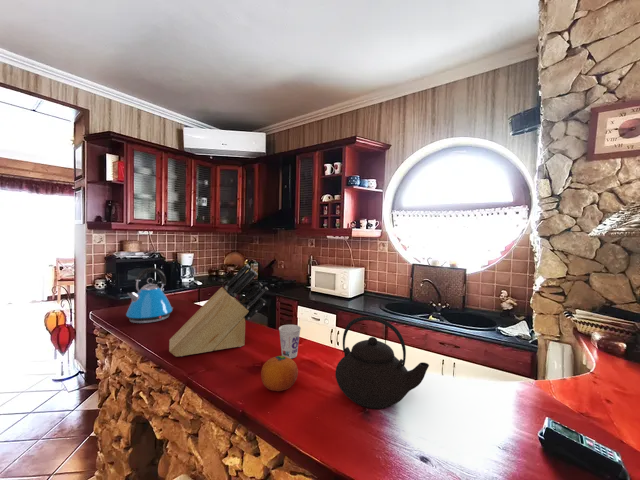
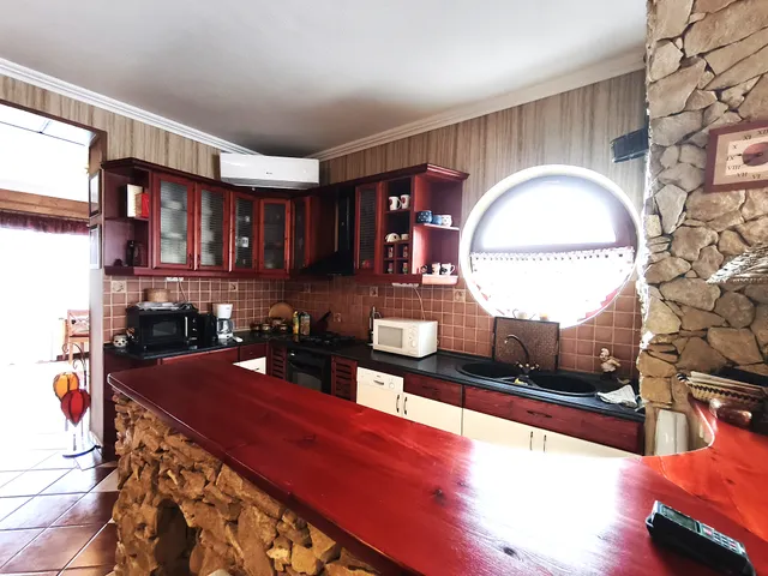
- cup (289, 341)
- knife block (220, 306)
- fruit (279, 373)
- kettle (151, 292)
- teapot (380, 358)
